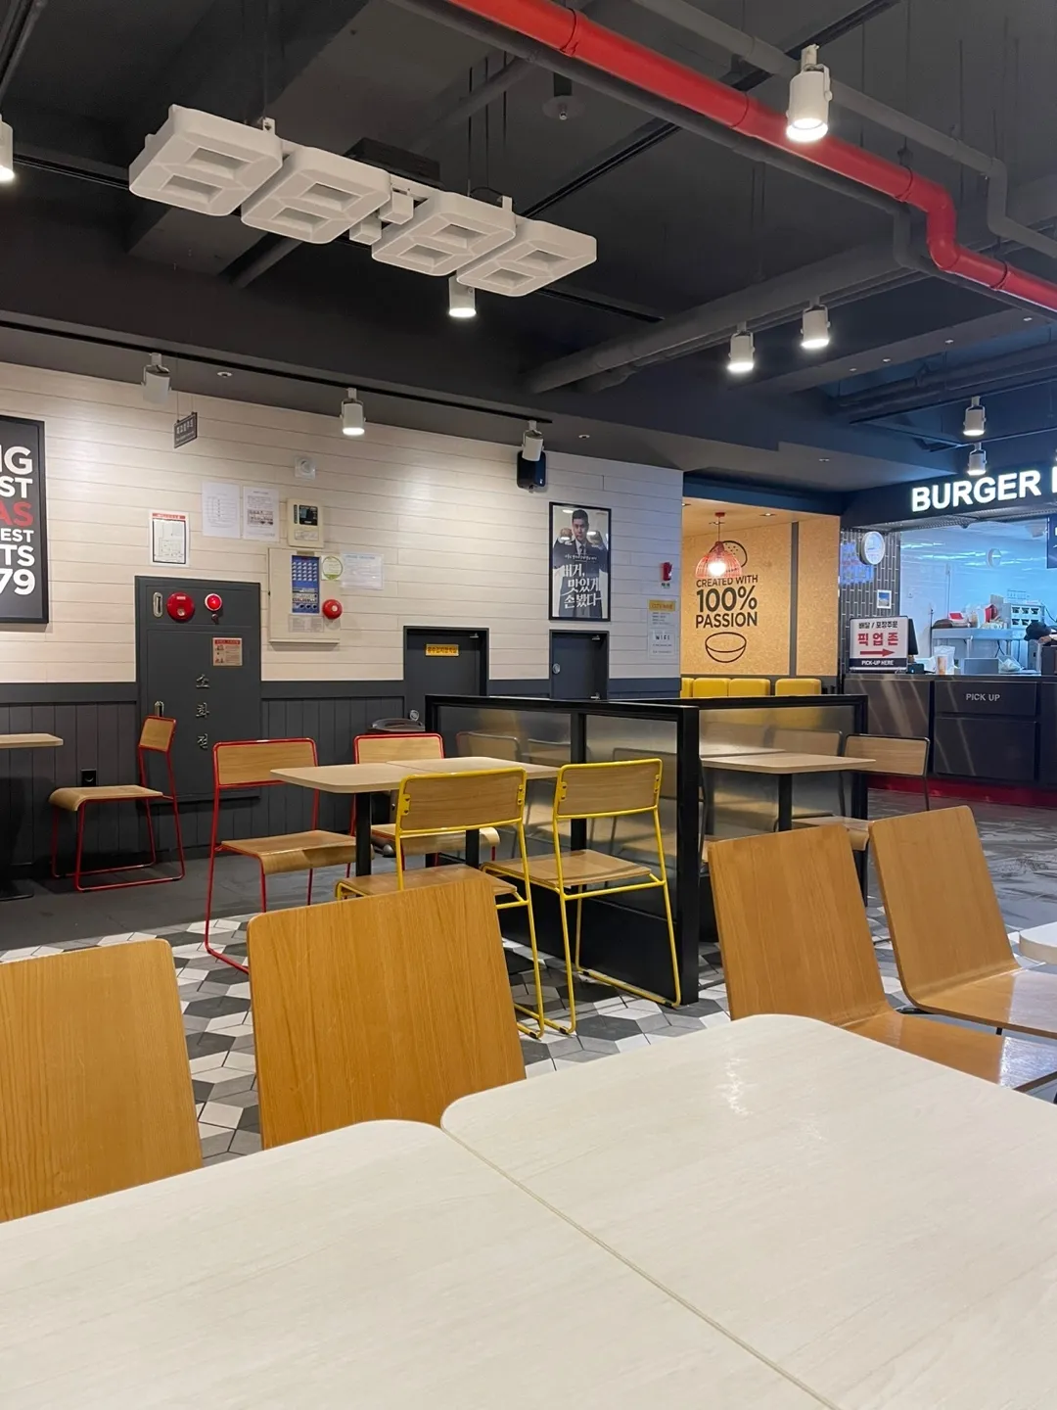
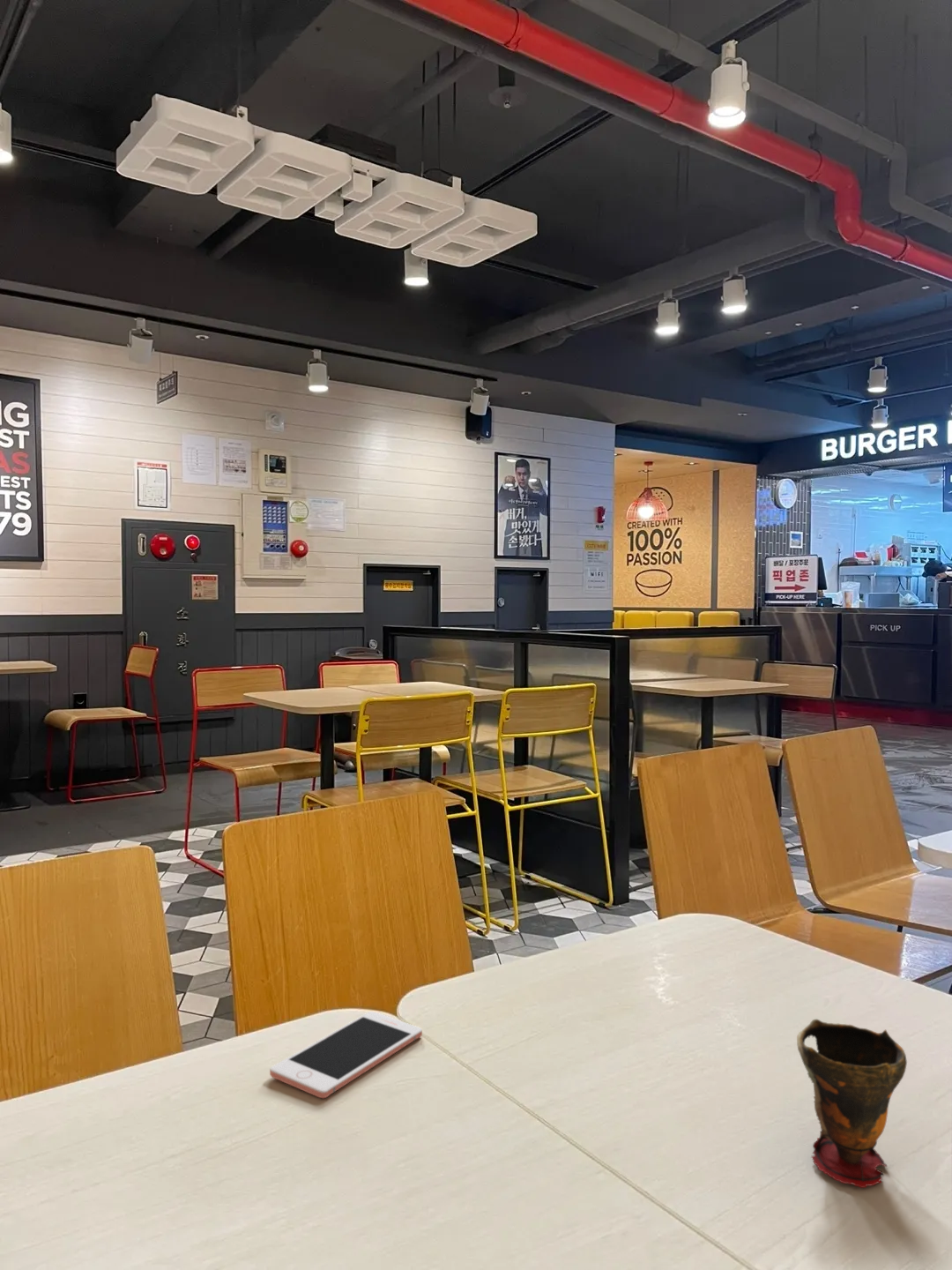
+ cup (848, 1100)
+ cell phone (349, 1051)
